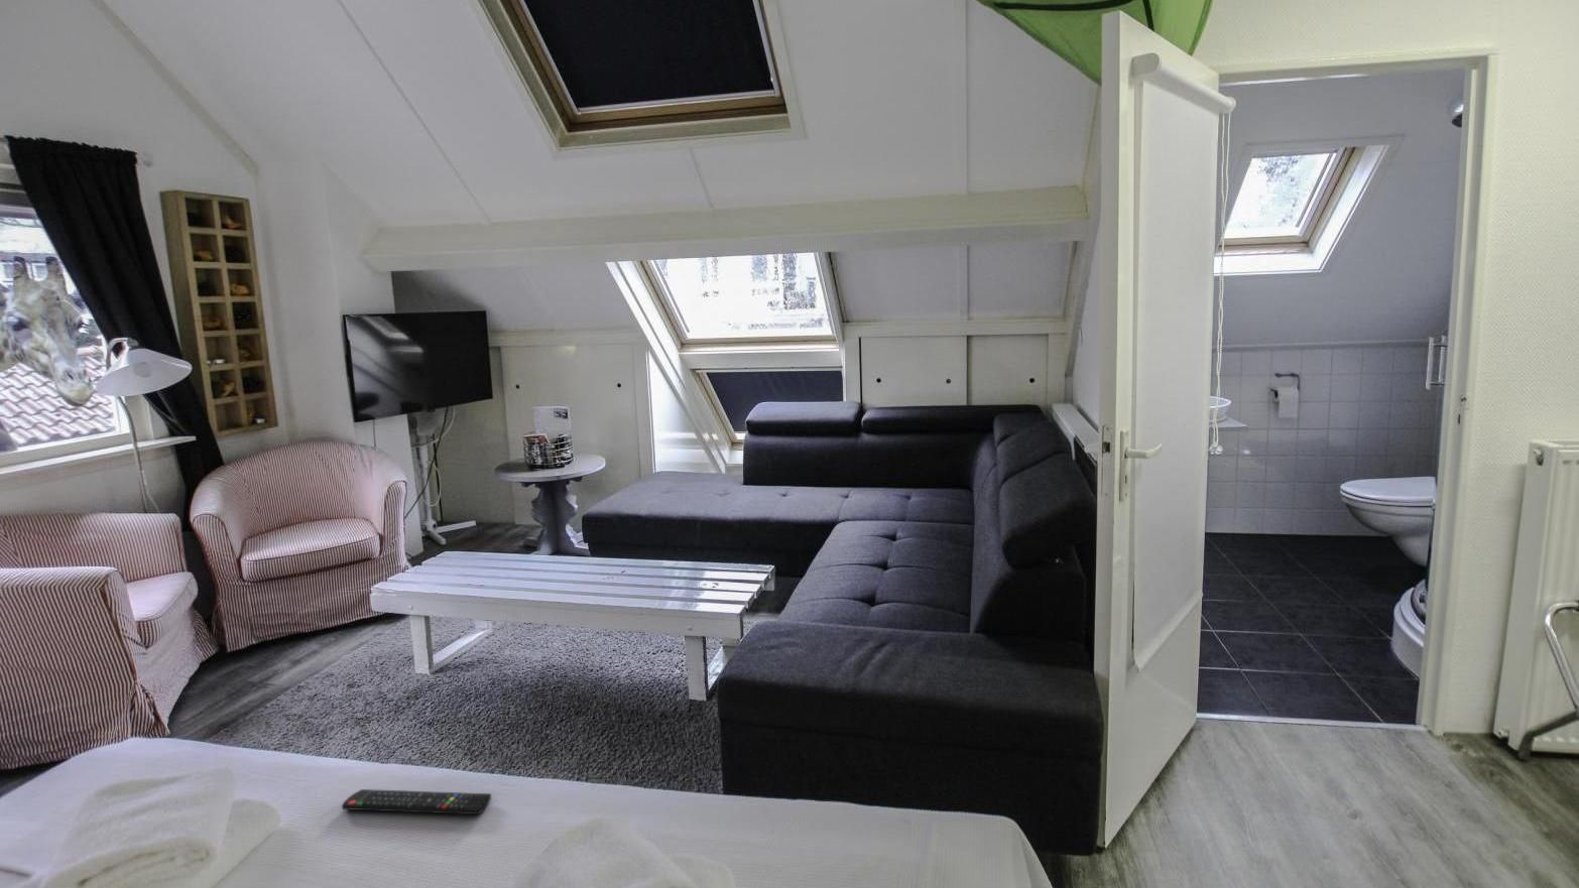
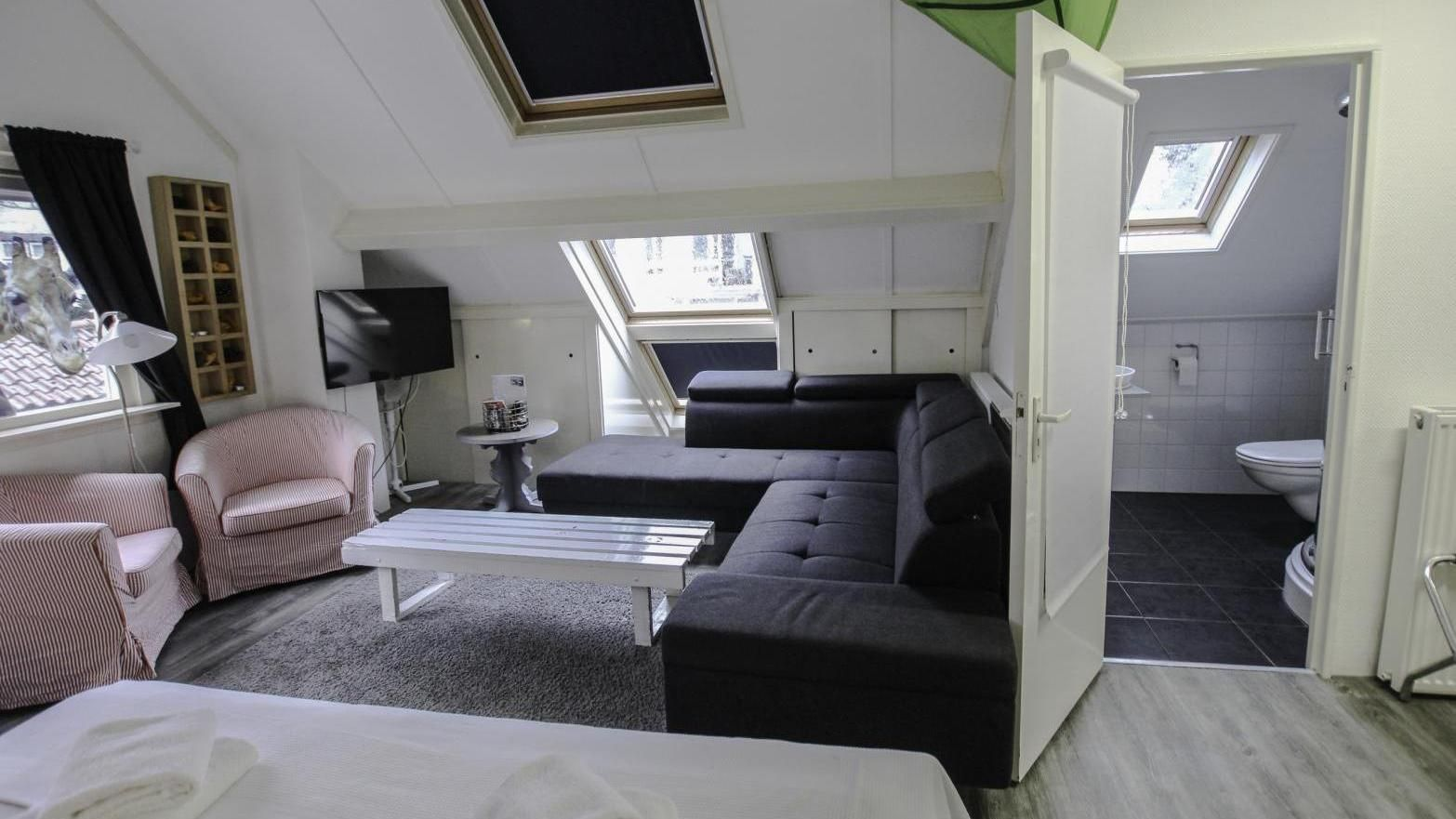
- remote control (415, 803)
